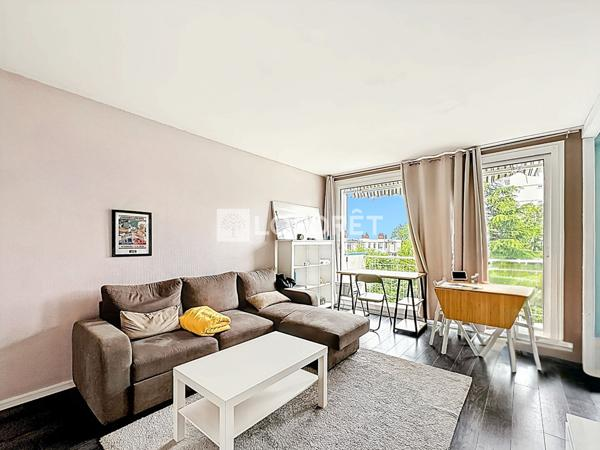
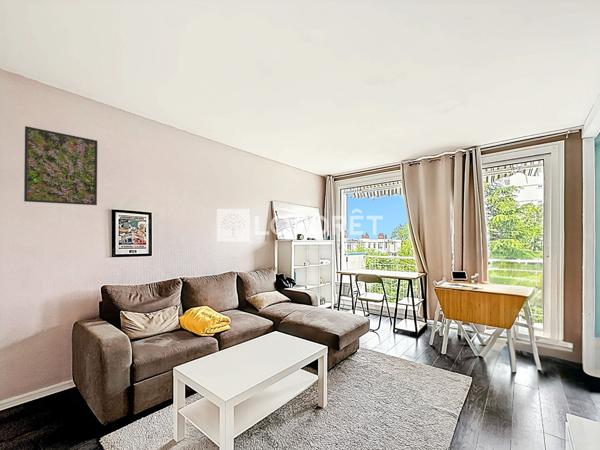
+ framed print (63, 168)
